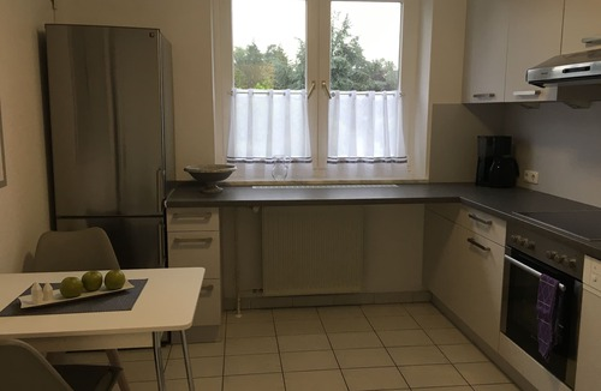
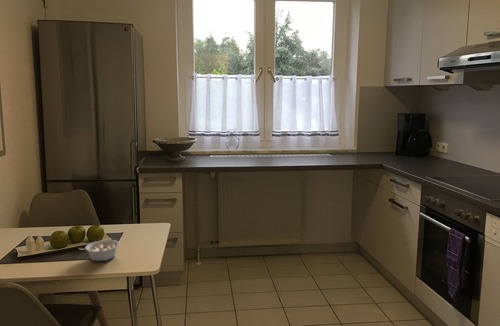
+ legume (102, 250)
